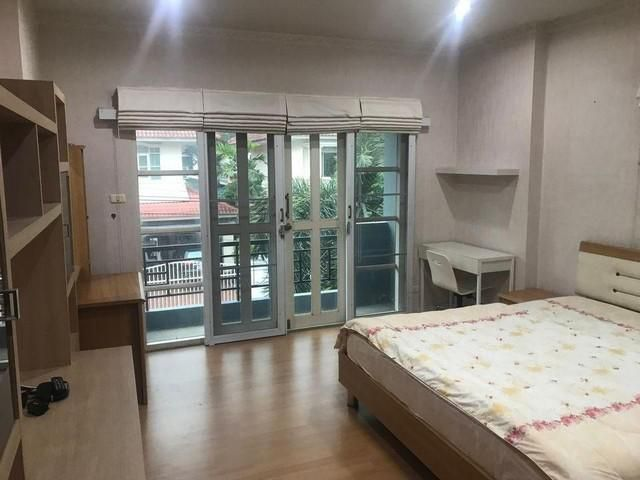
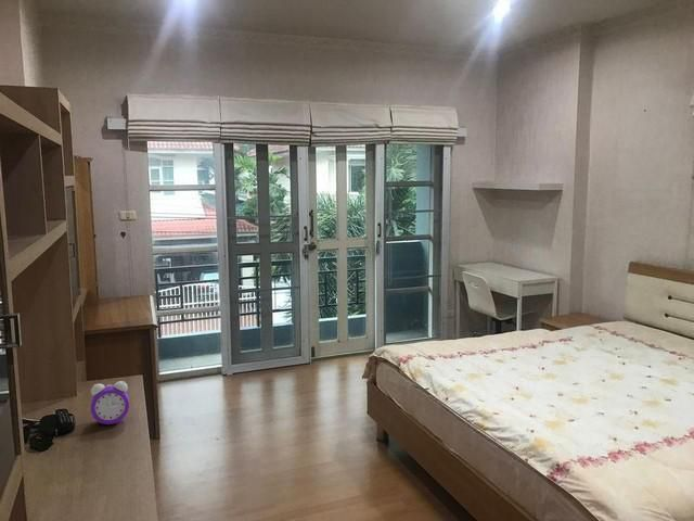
+ alarm clock (110, 402)
